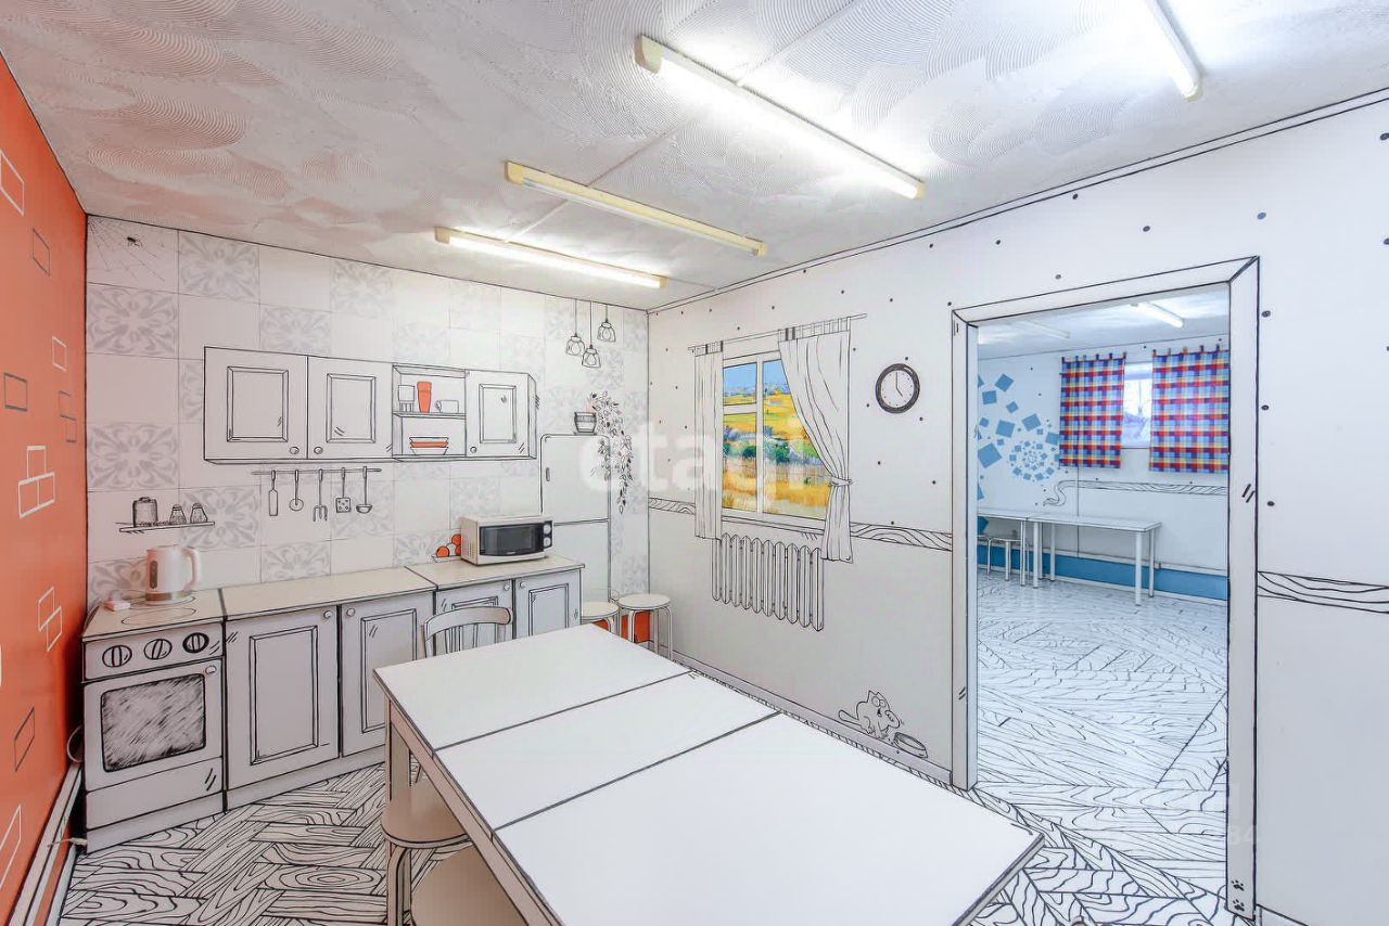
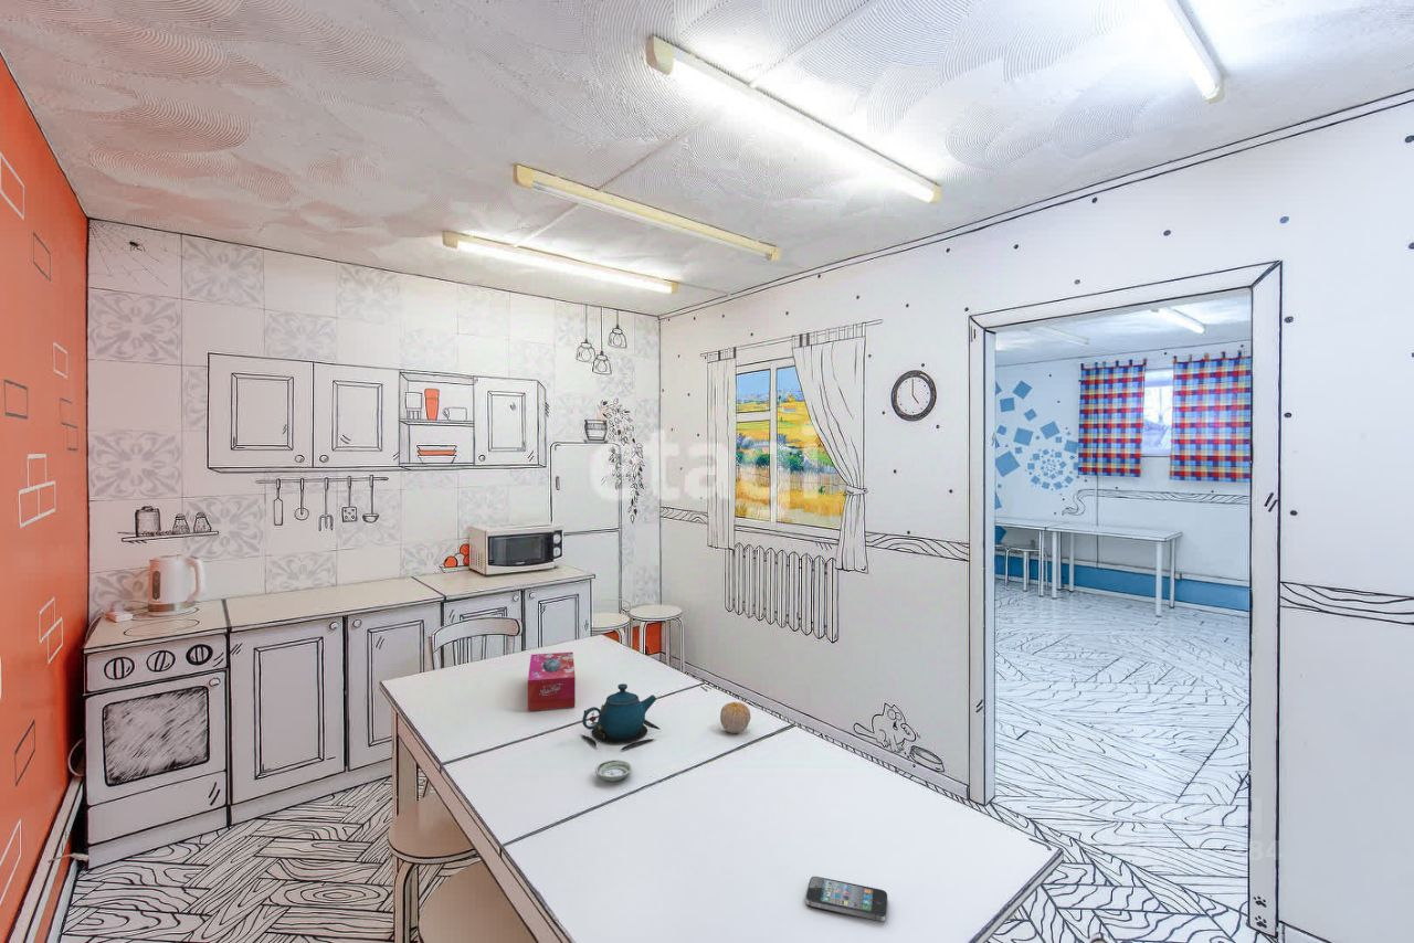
+ fruit (735, 717)
+ saucer (613, 772)
+ teapot (619, 708)
+ smartphone (846, 898)
+ tissue box (551, 679)
